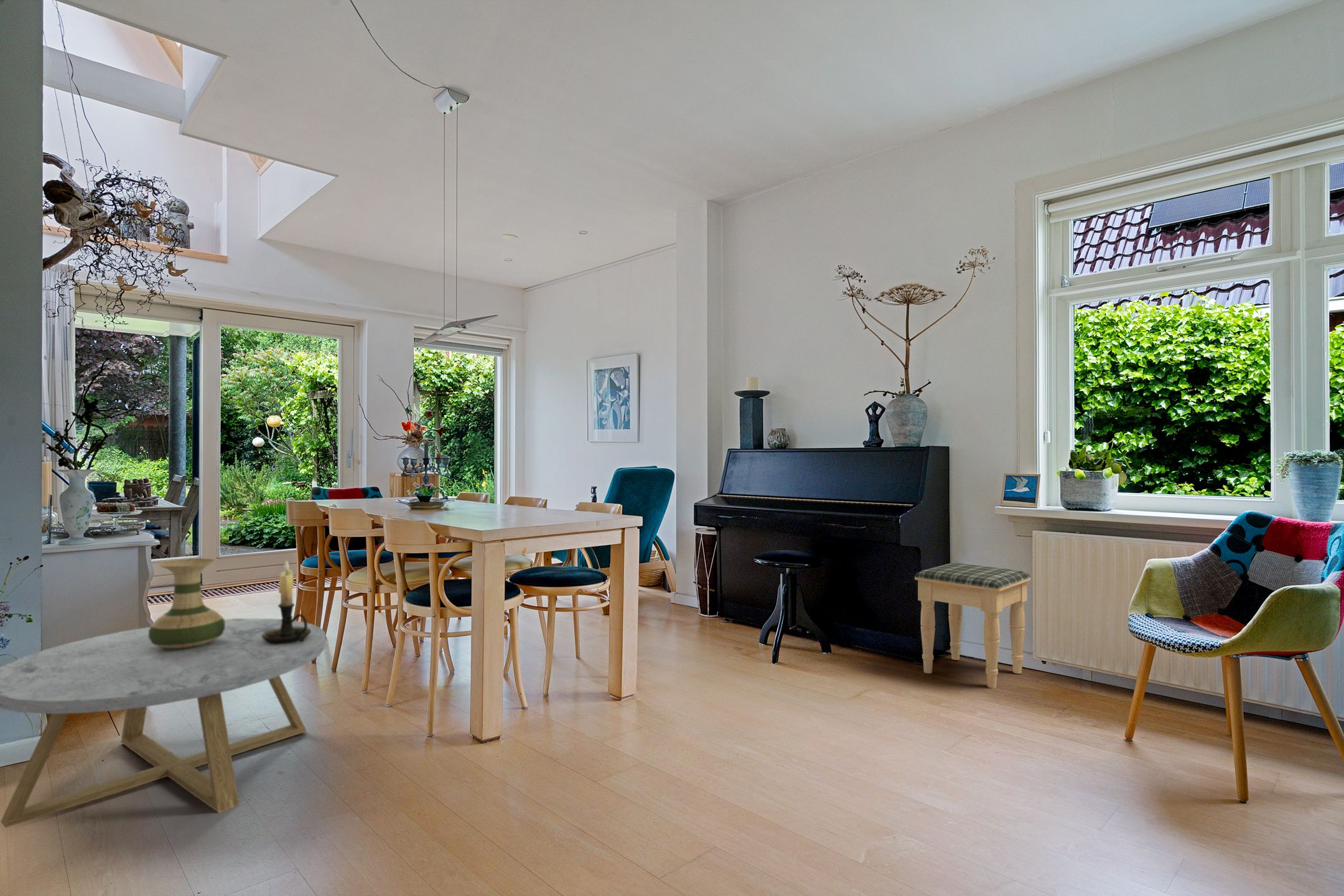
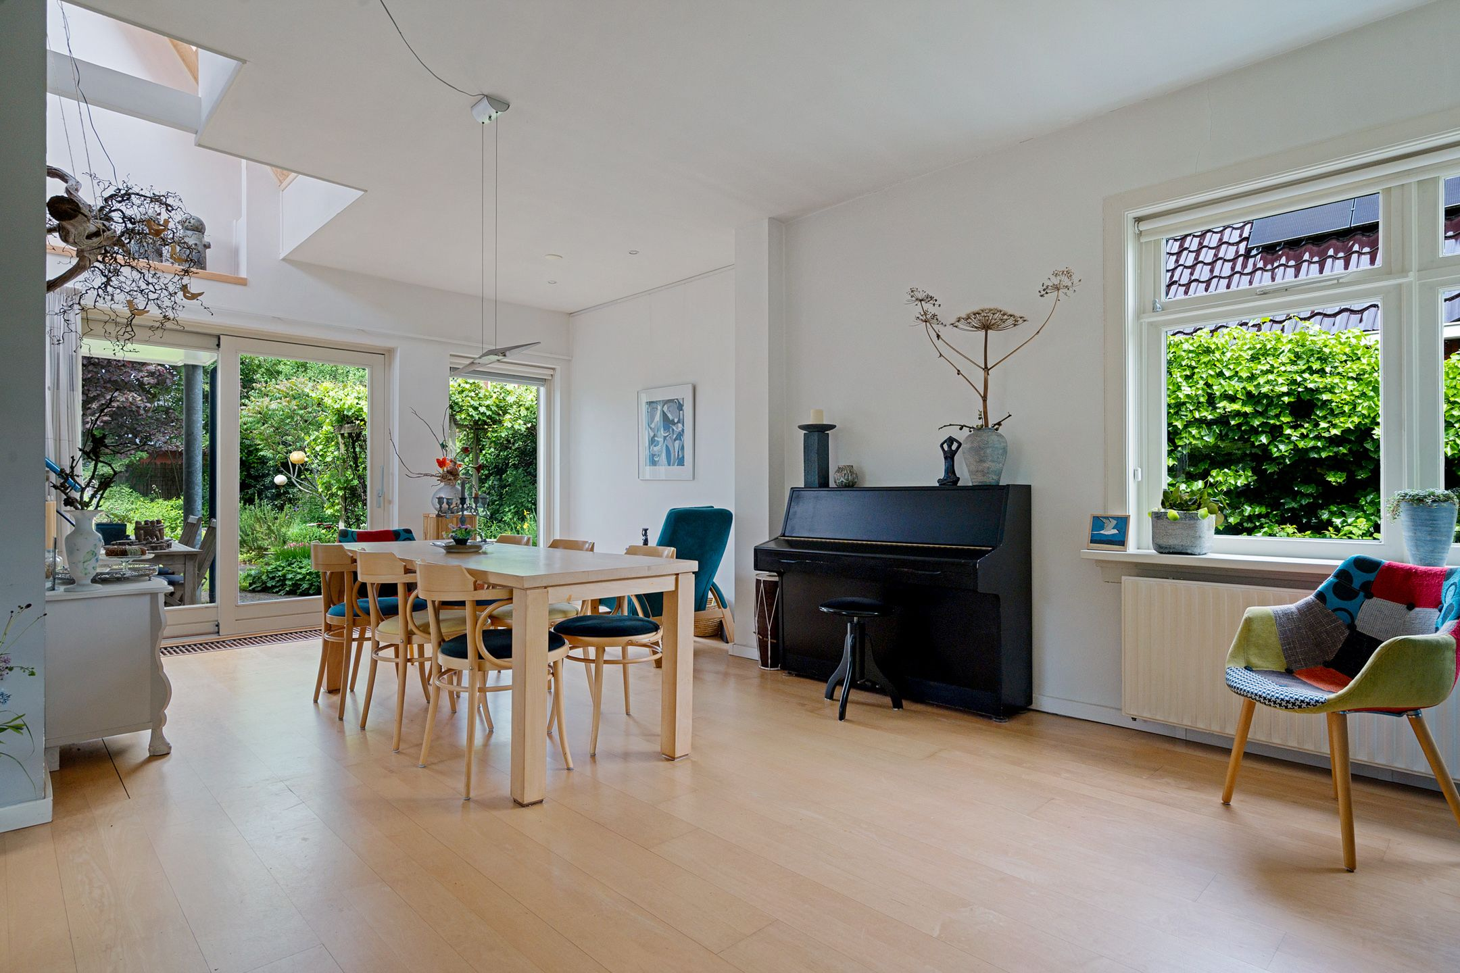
- coffee table (174, 702)
- candle holder (290, 599)
- footstool (962, 618)
- vase (187, 602)
